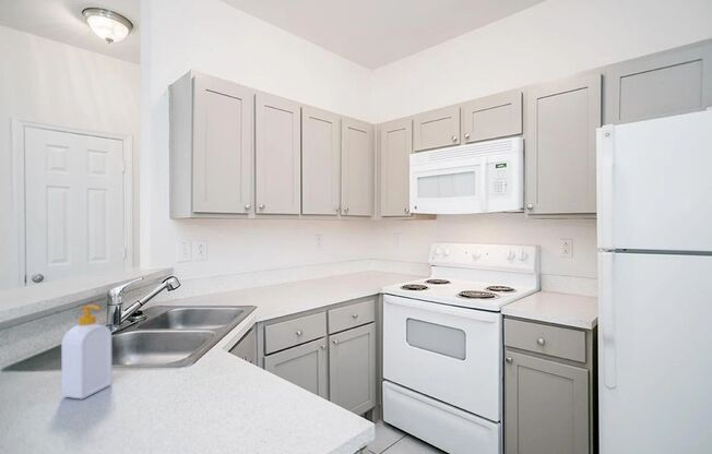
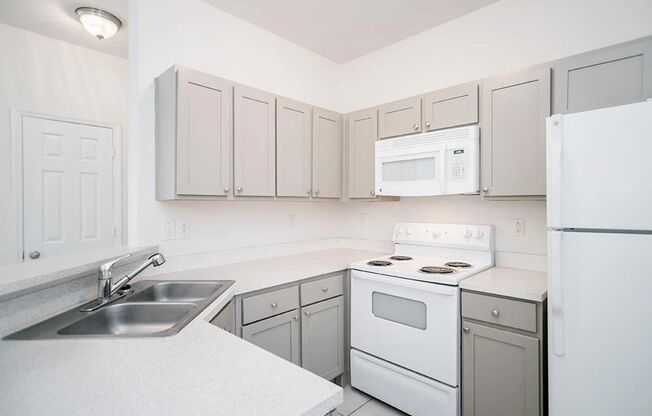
- soap bottle (88, 348)
